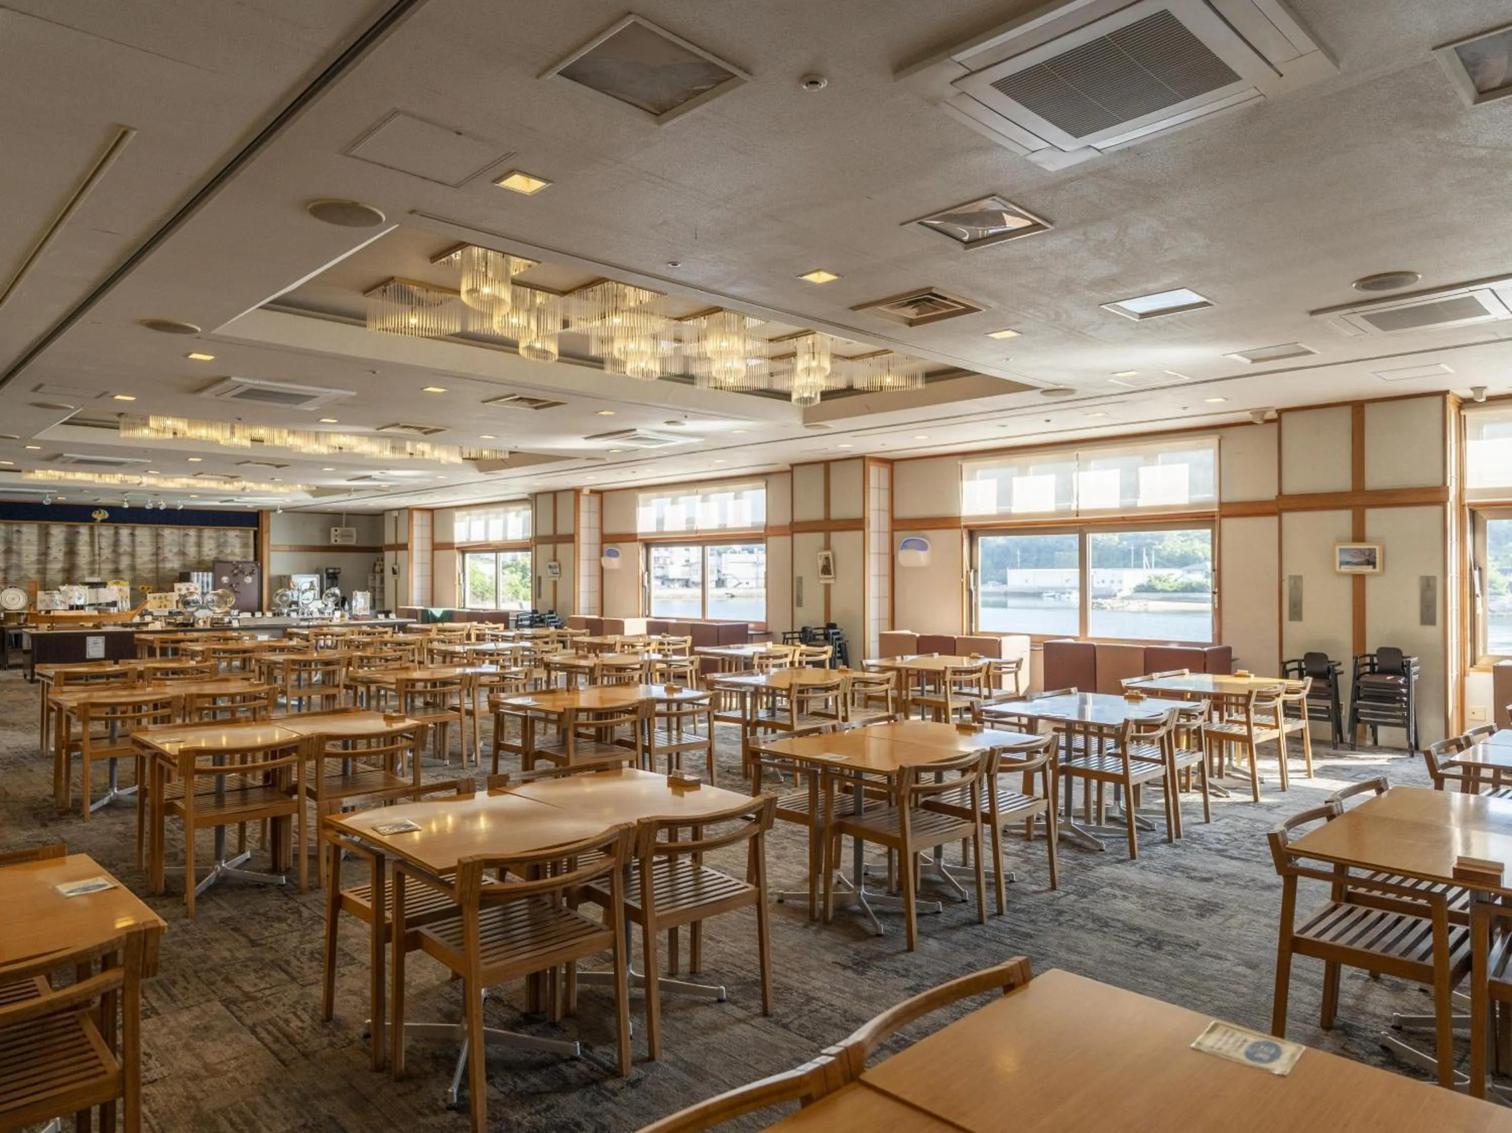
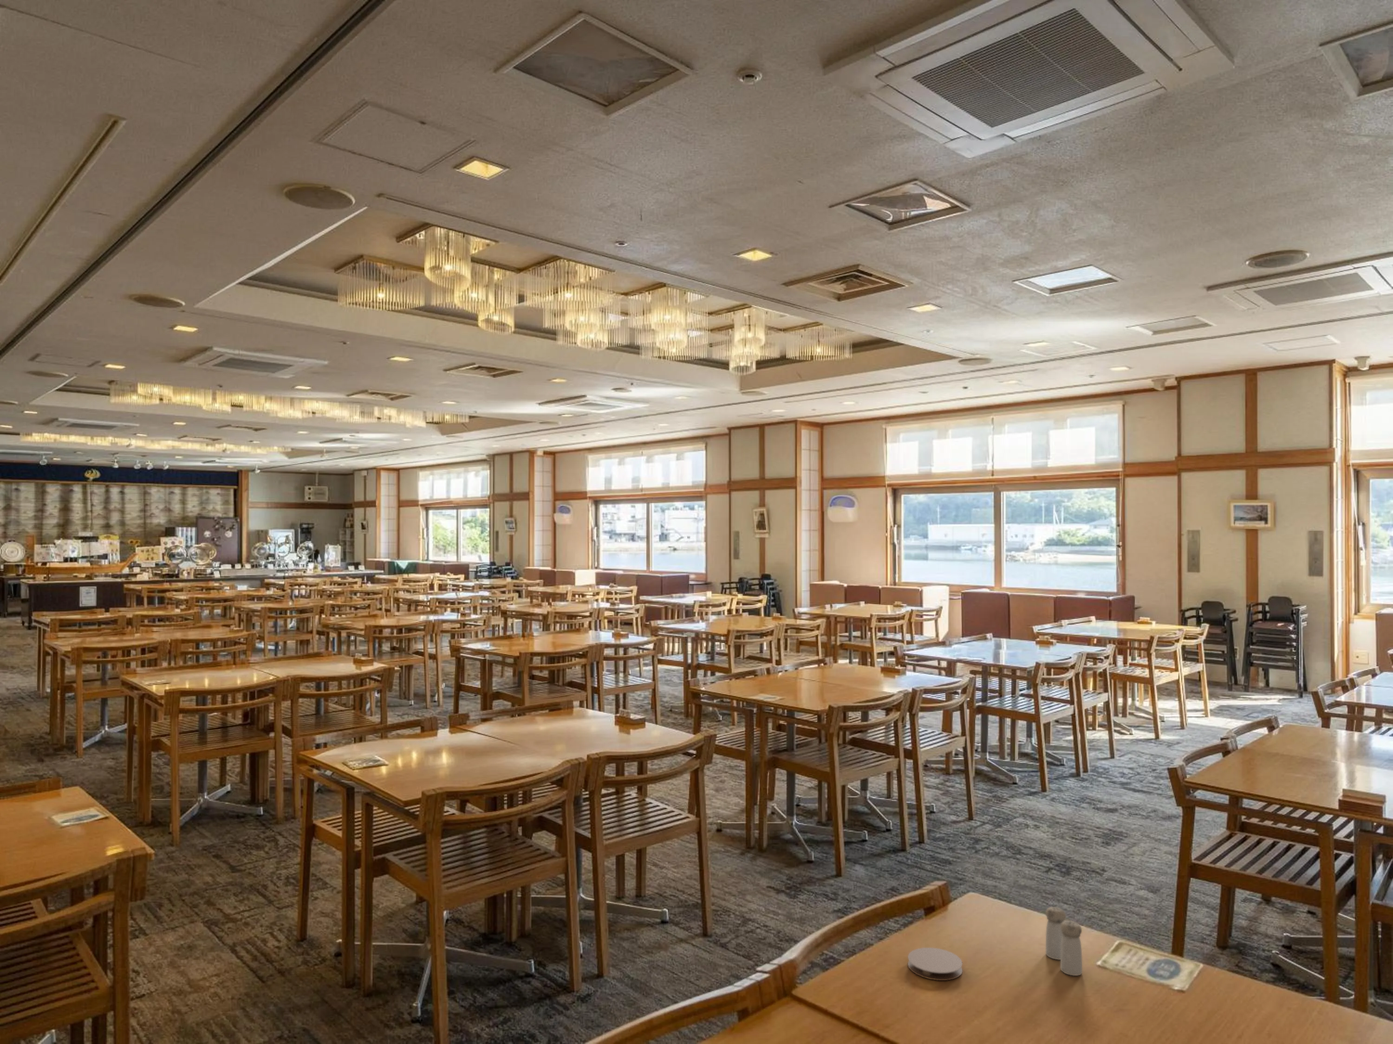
+ salt and pepper shaker (1063, 939)
+ coaster (935, 963)
